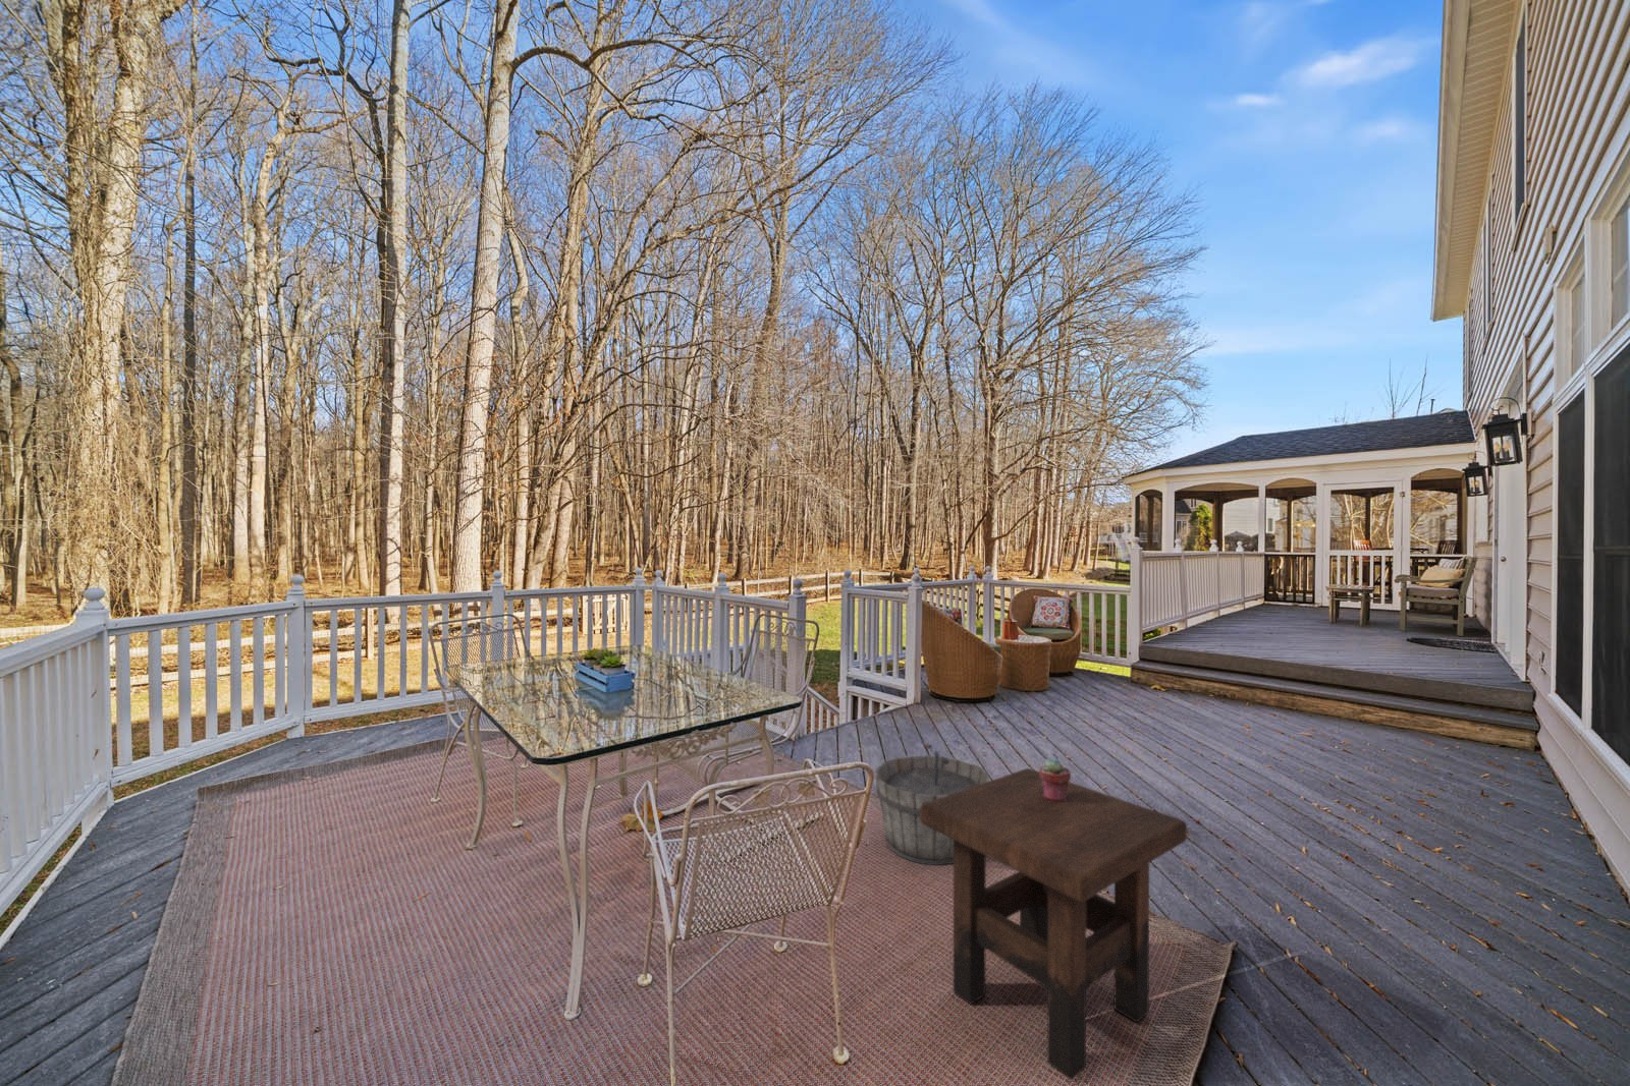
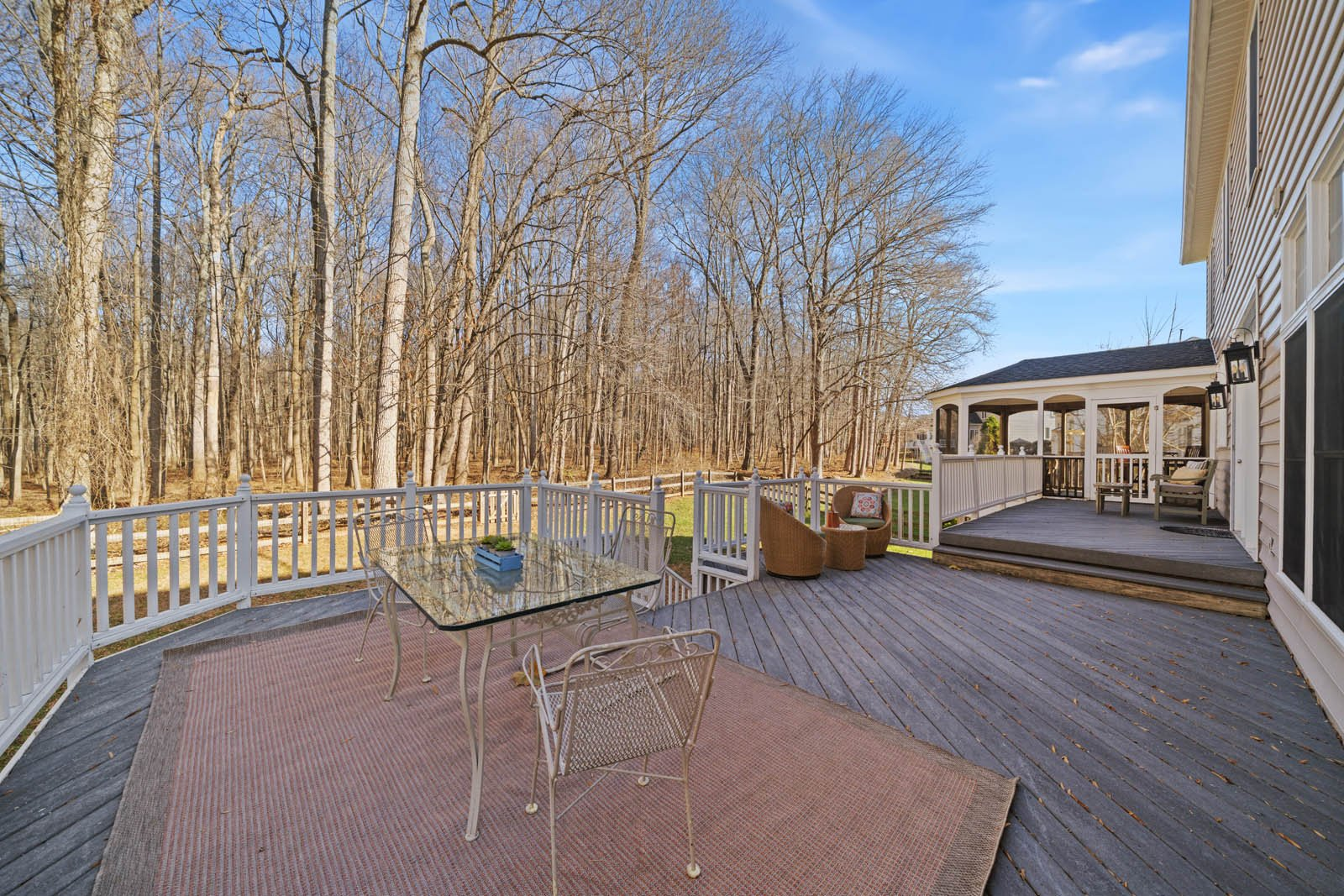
- side table (1048, 907)
- potted succulent (1054, 777)
- wooden bucket (931, 795)
